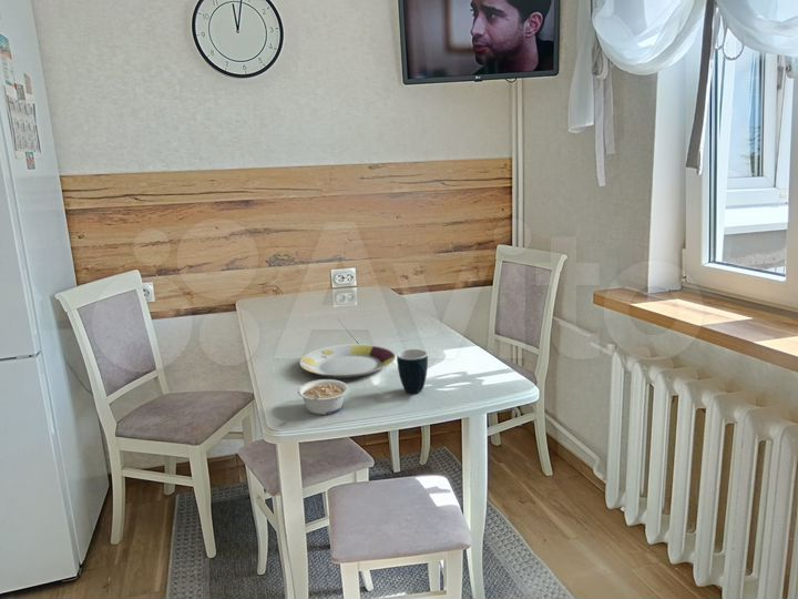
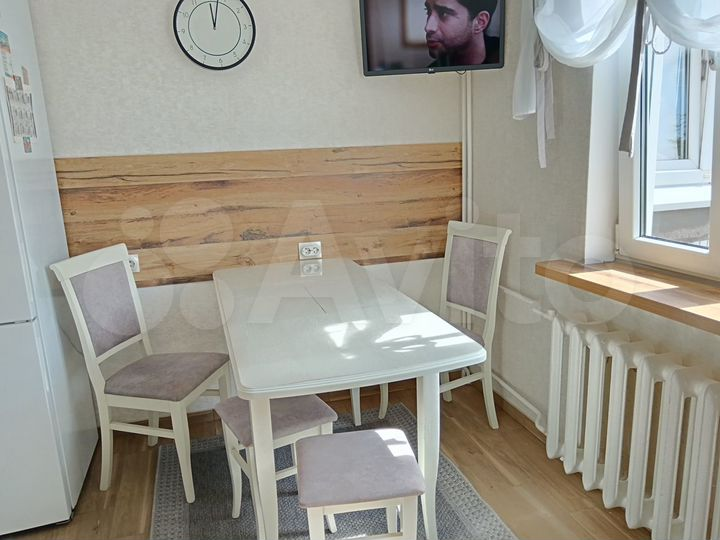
- plate (348, 362)
- mug (415, 374)
- legume (324, 396)
